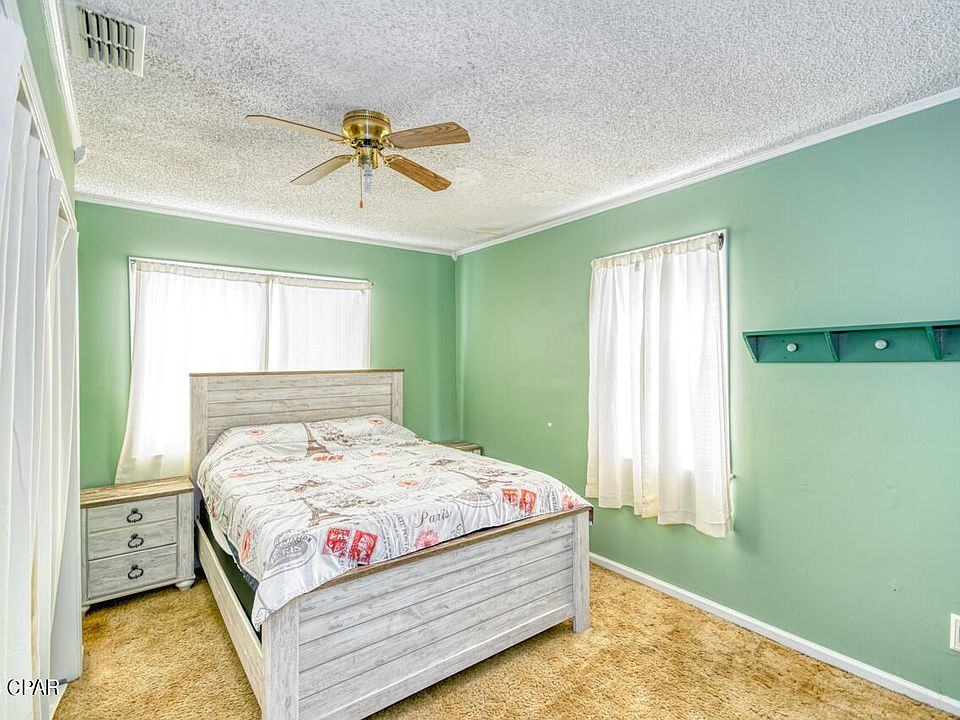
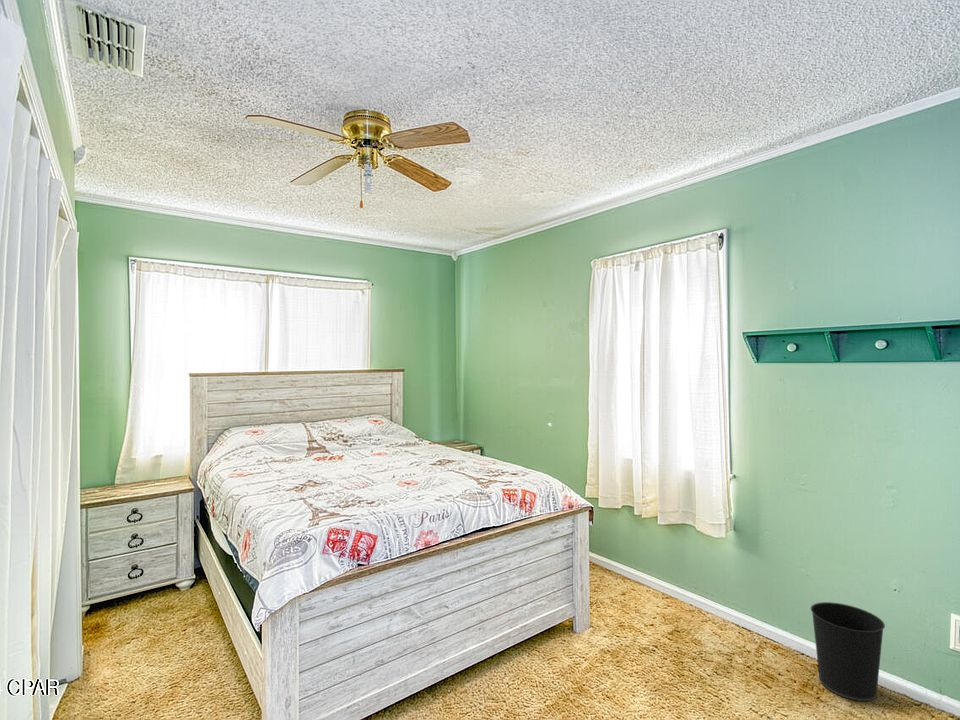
+ wastebasket (846, 651)
